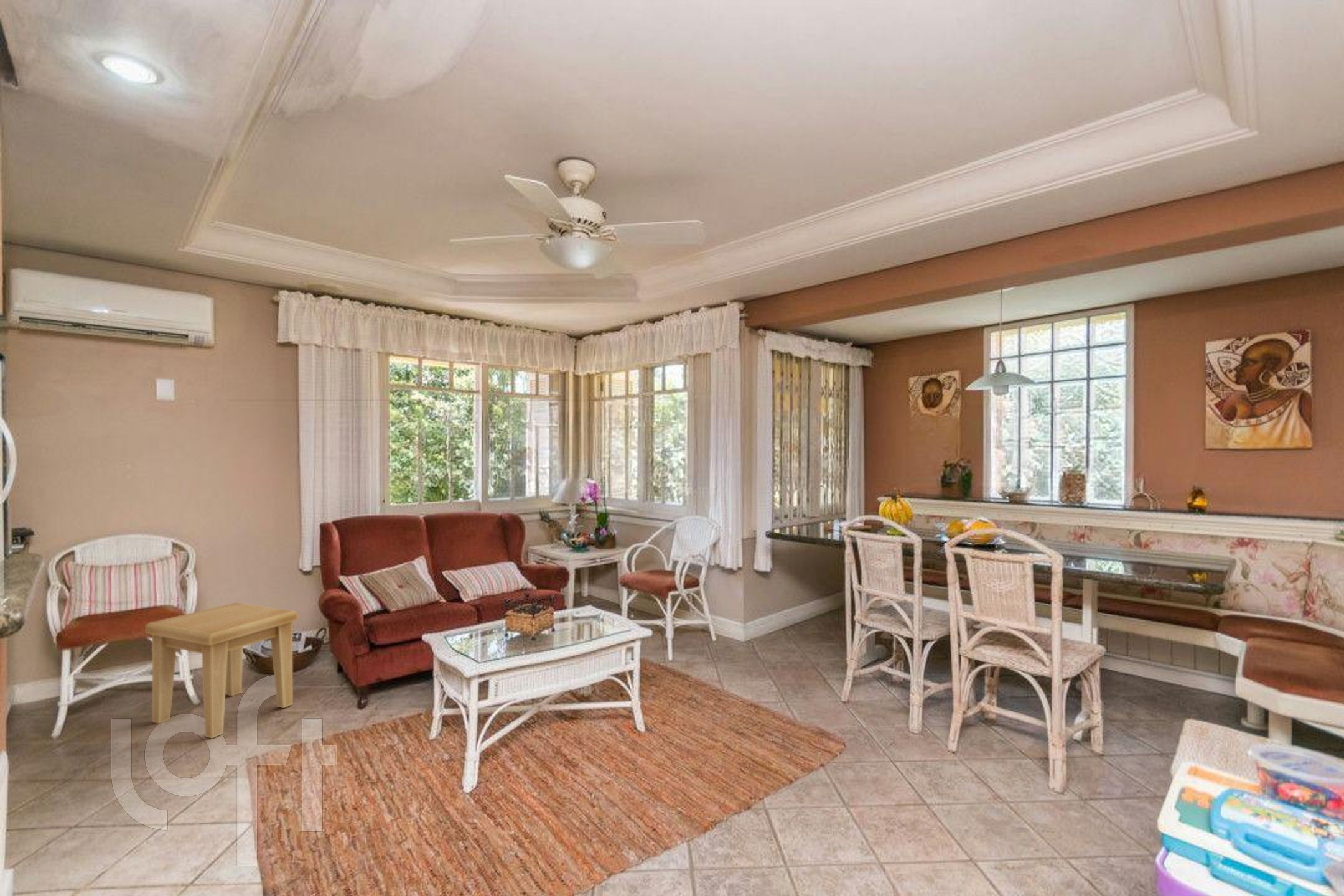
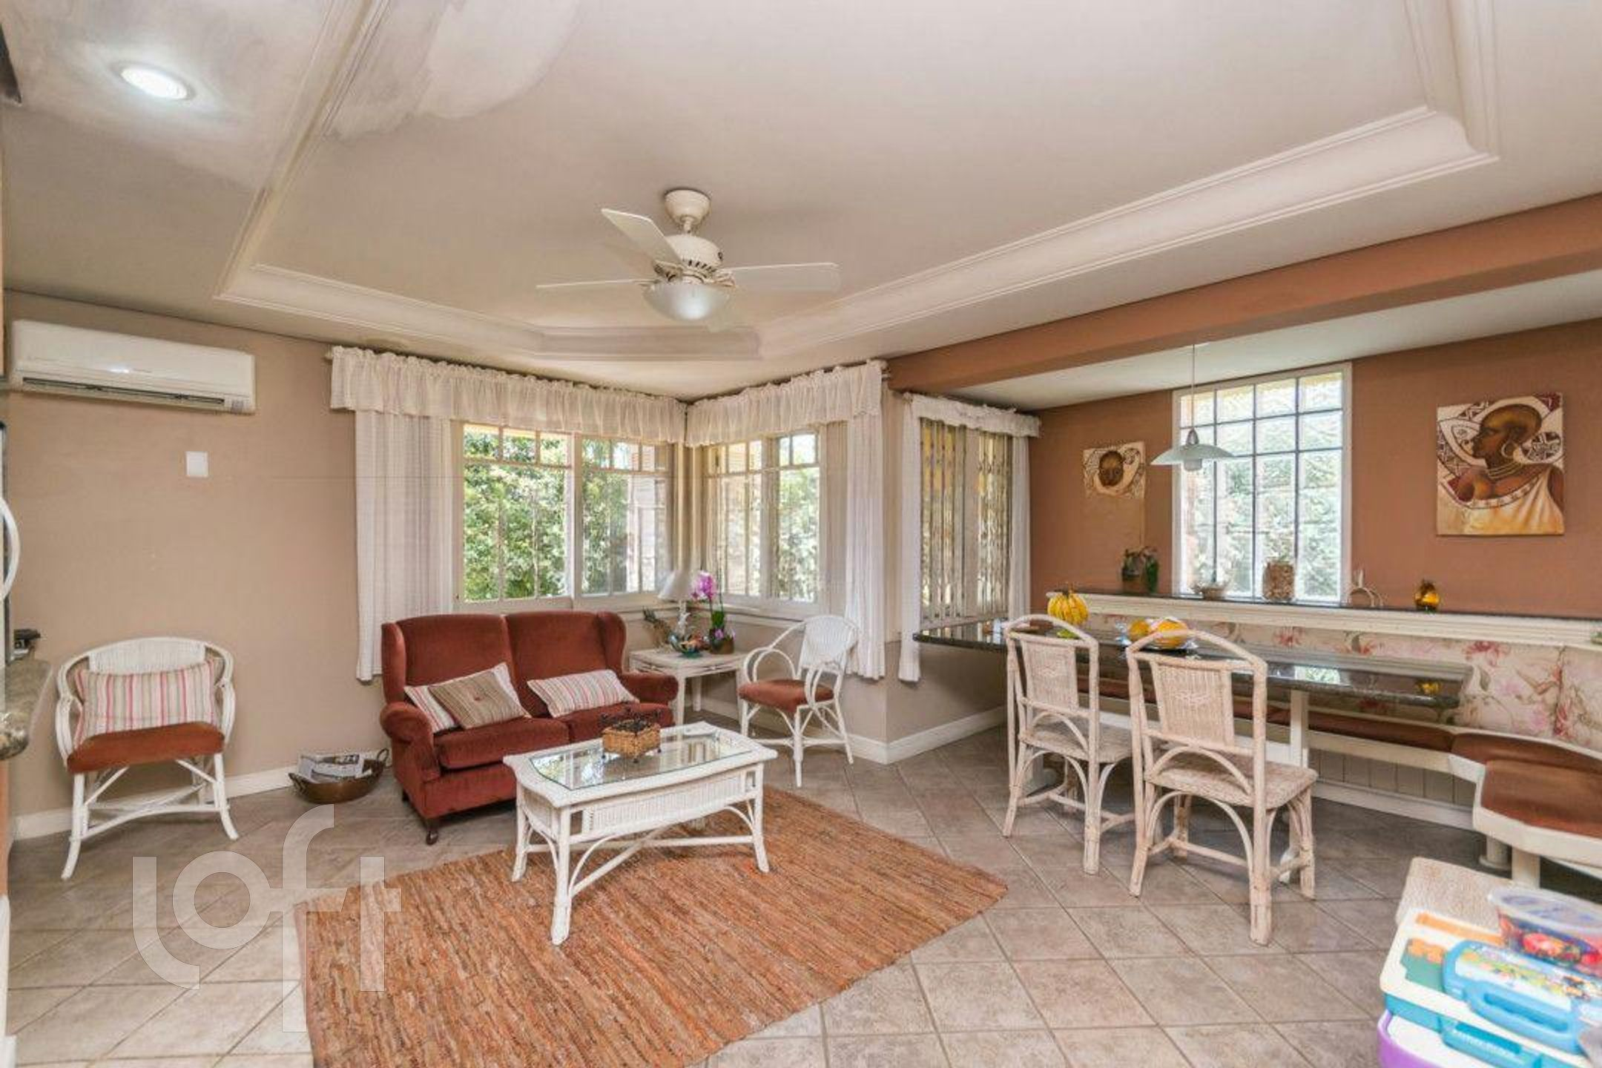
- side table (225, 665)
